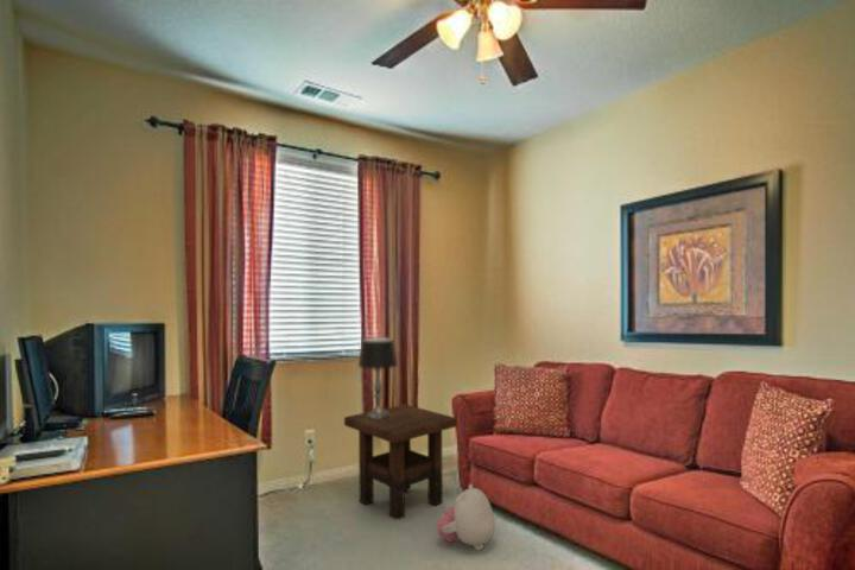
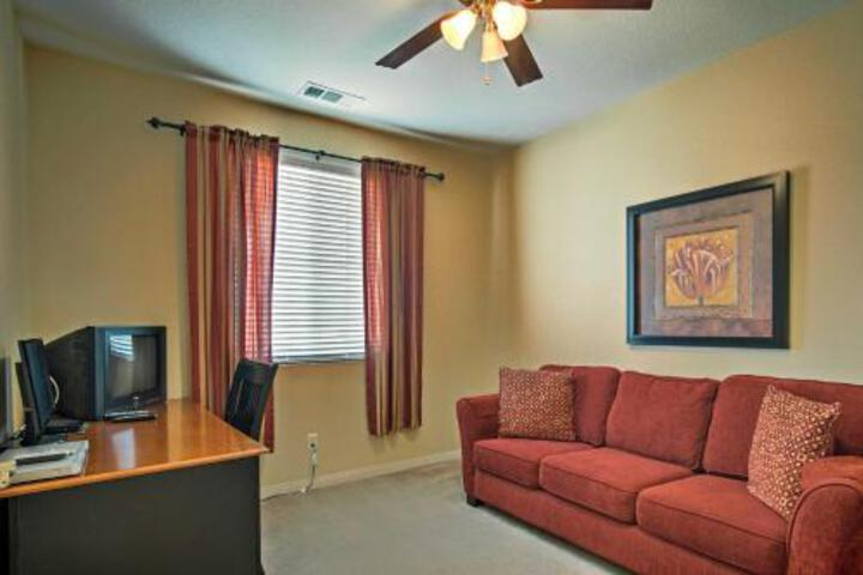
- plush toy (467, 515)
- table lamp (378, 378)
- side table (400, 460)
